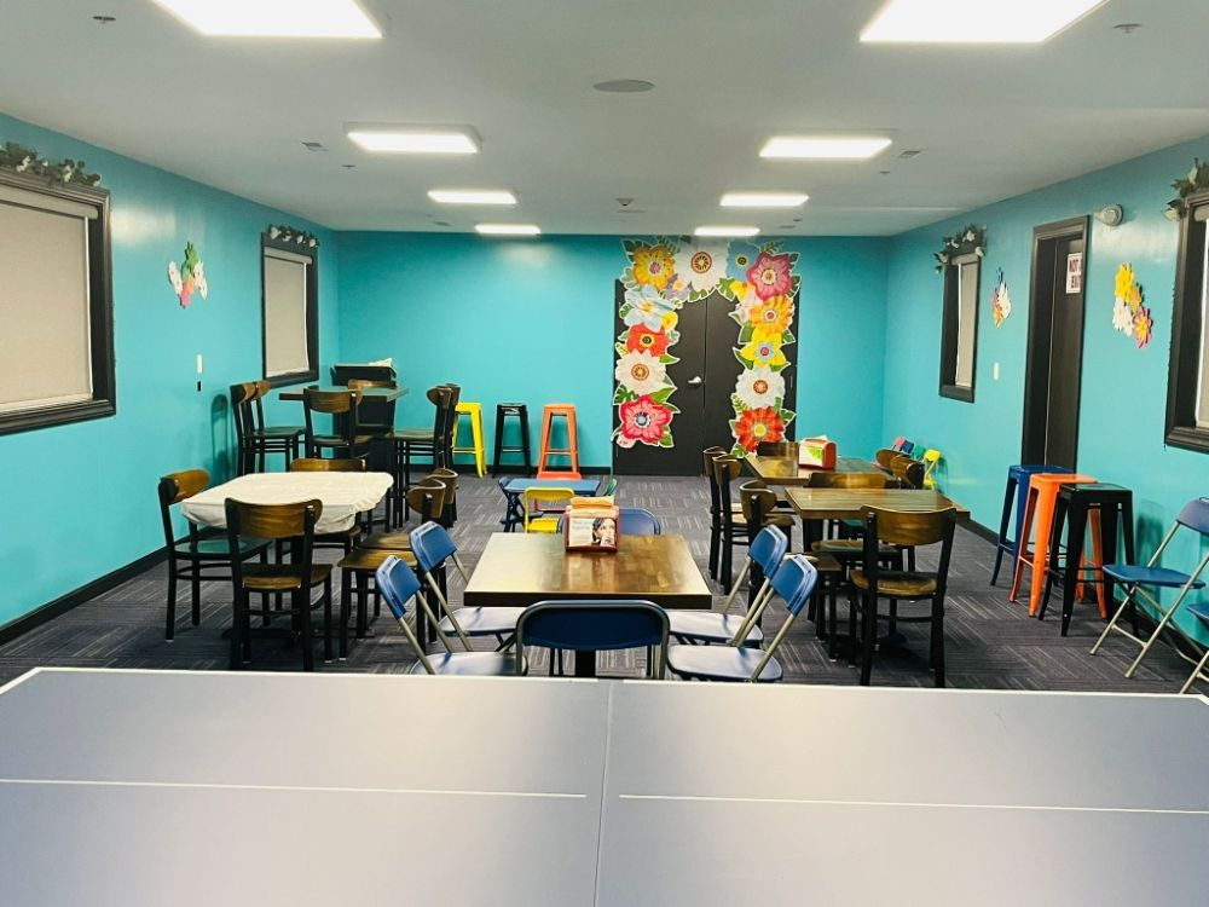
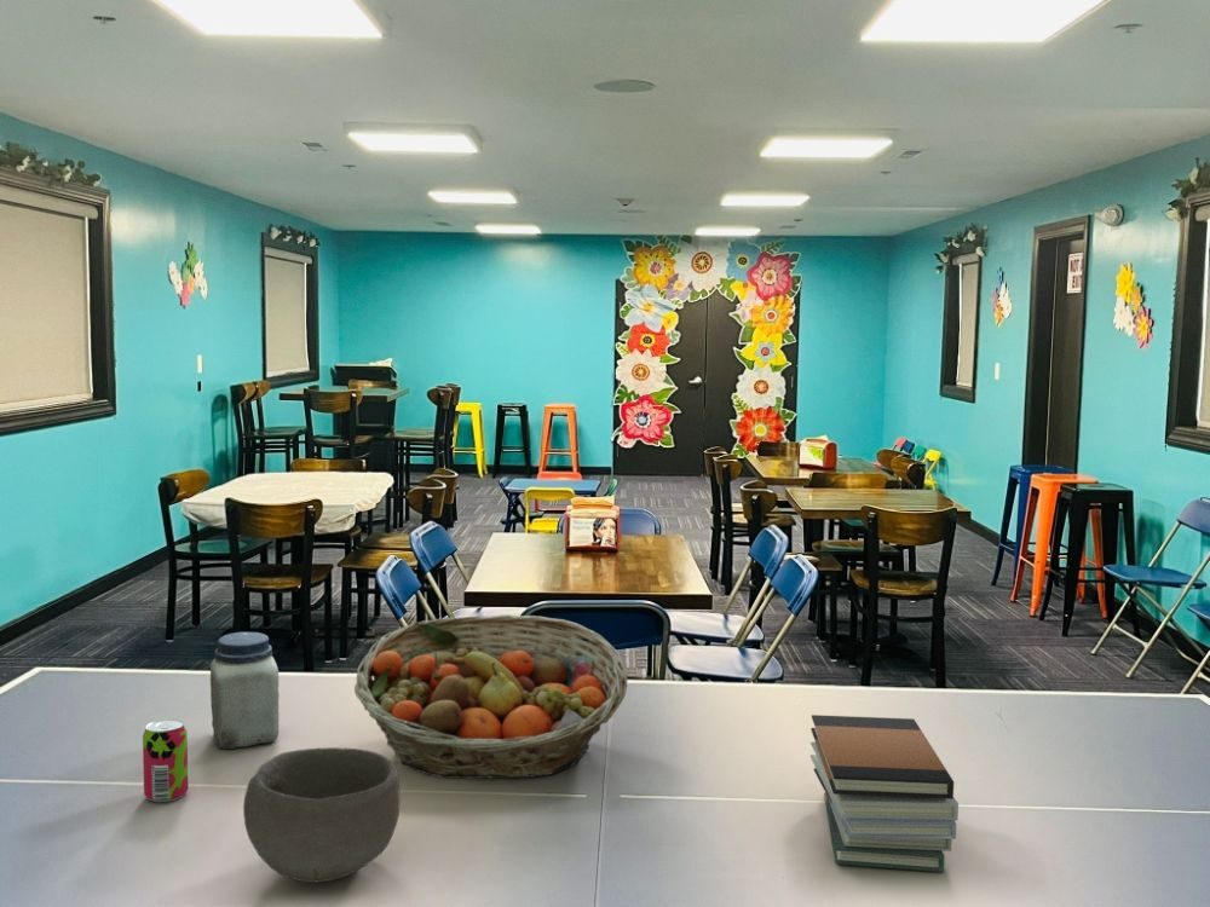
+ book stack (878, 788)
+ jar (243, 687)
+ beverage can (165, 759)
+ bowl (323, 819)
+ fruit basket (491, 693)
